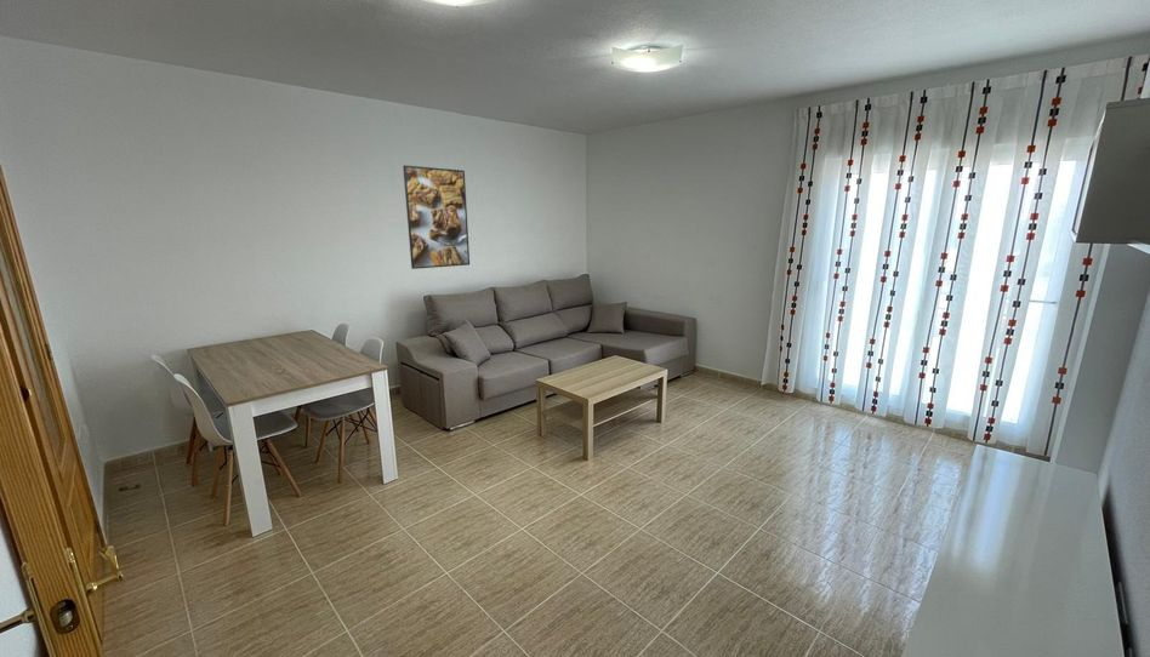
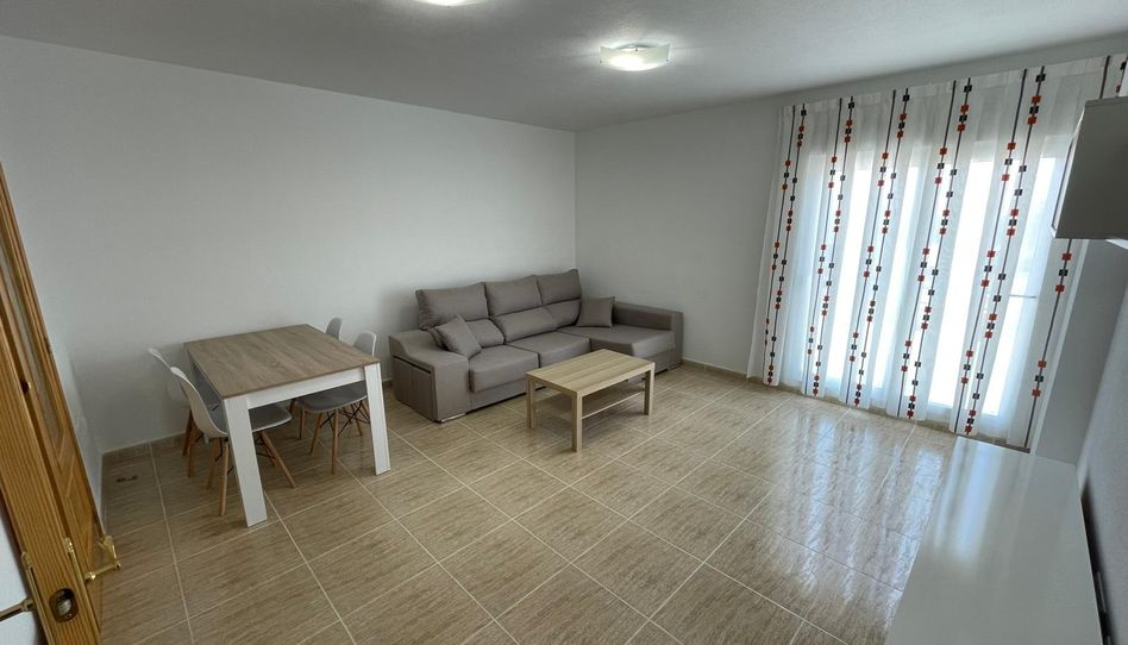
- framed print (438, 218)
